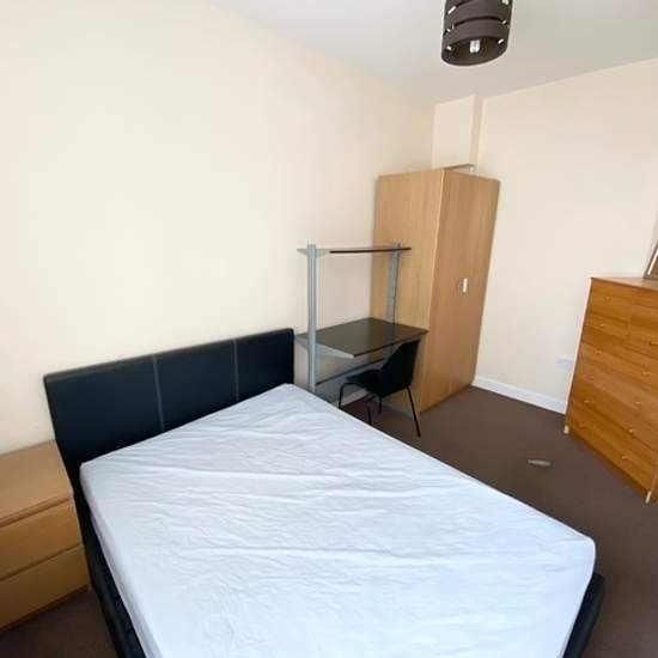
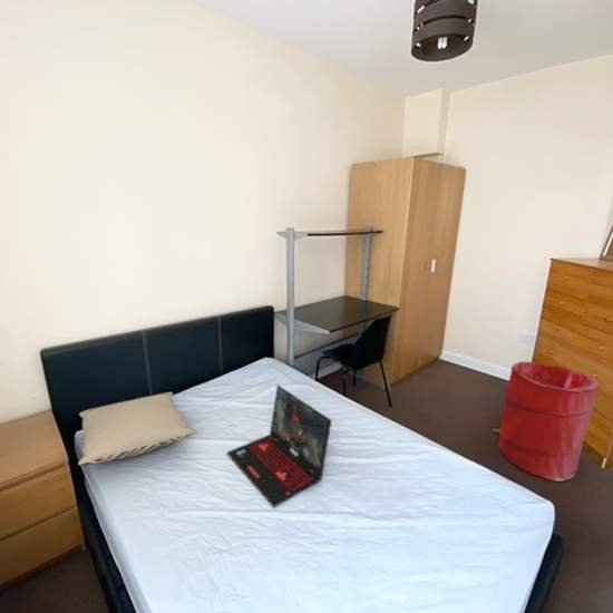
+ laundry hamper (544, 413)
+ pillow (135, 422)
+ laptop (275, 438)
